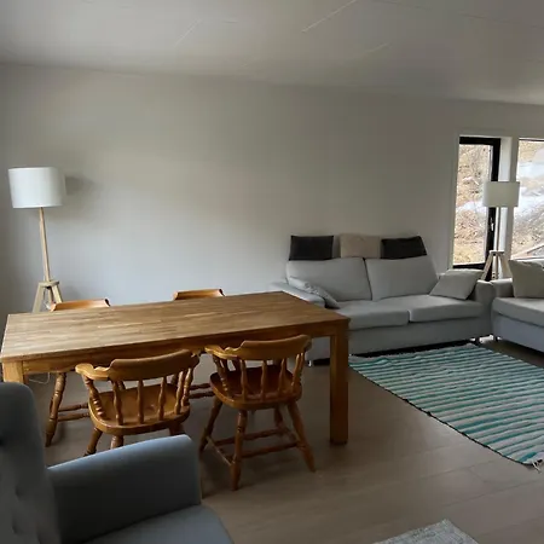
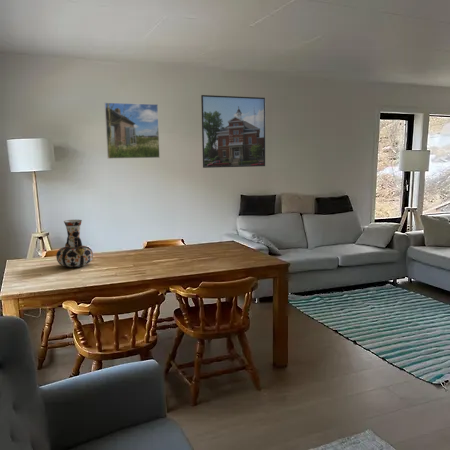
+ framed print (132, 131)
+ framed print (234, 132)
+ vase (73, 243)
